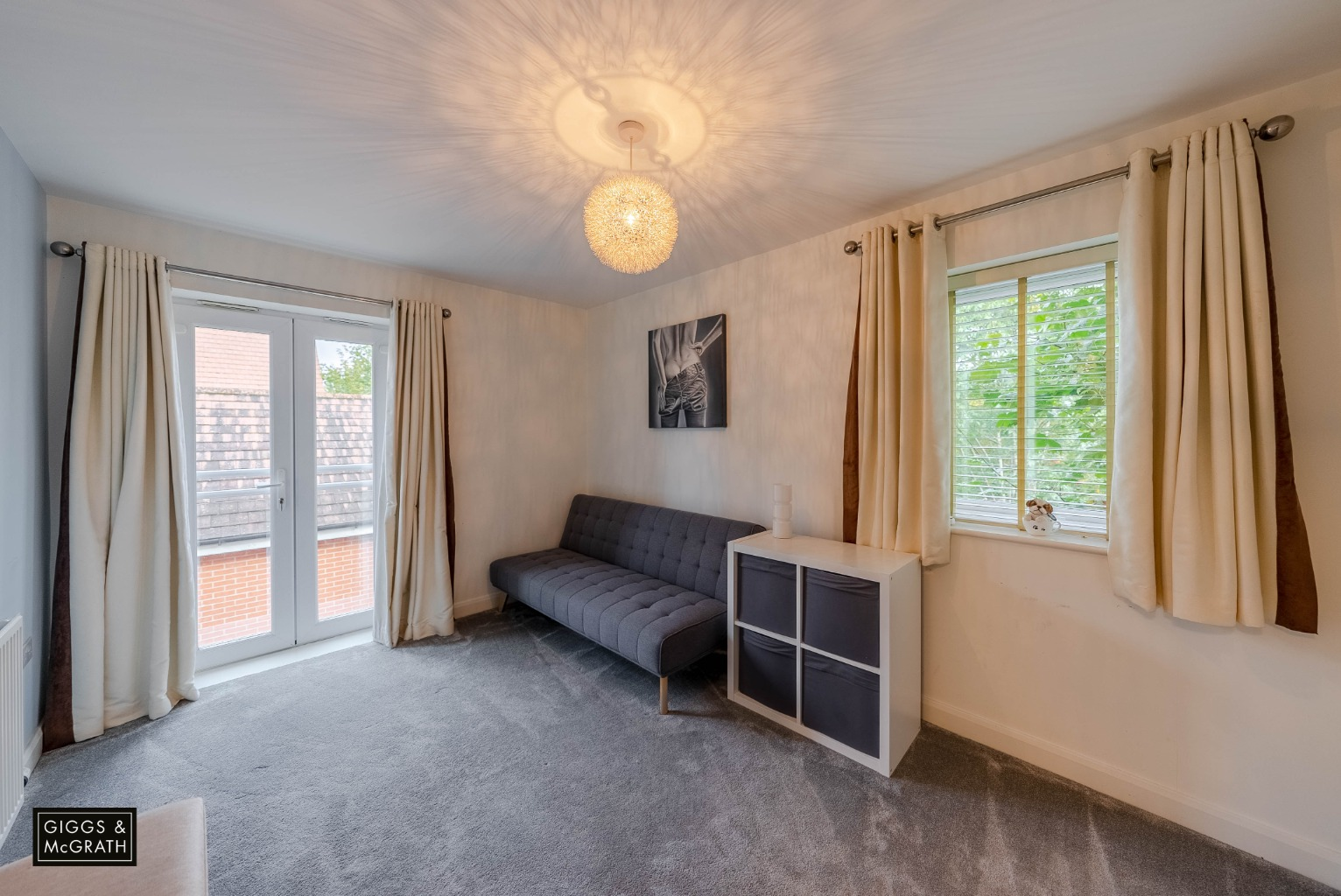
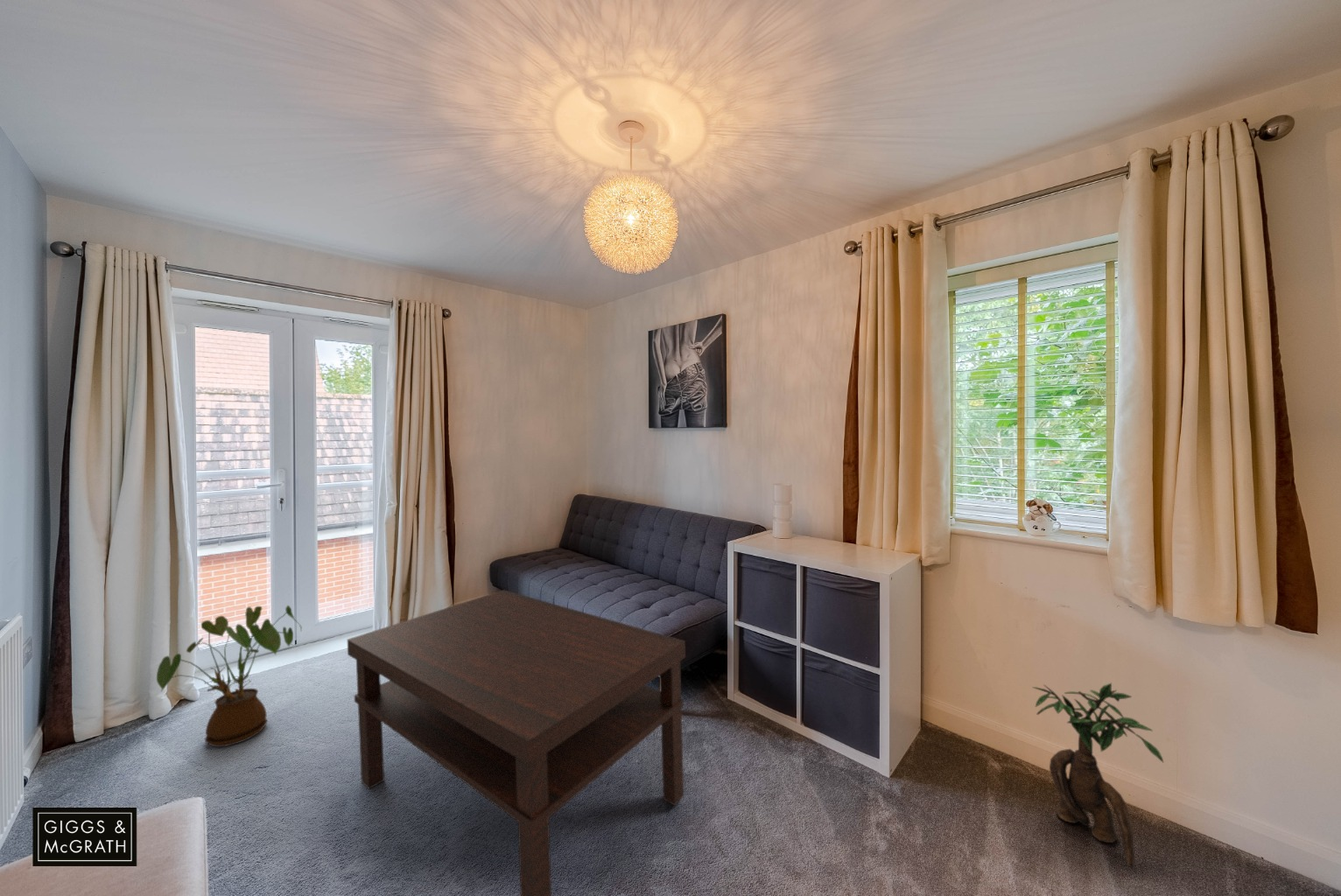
+ decorative plant (1097, 763)
+ house plant (232, 676)
+ coffee table (512, 715)
